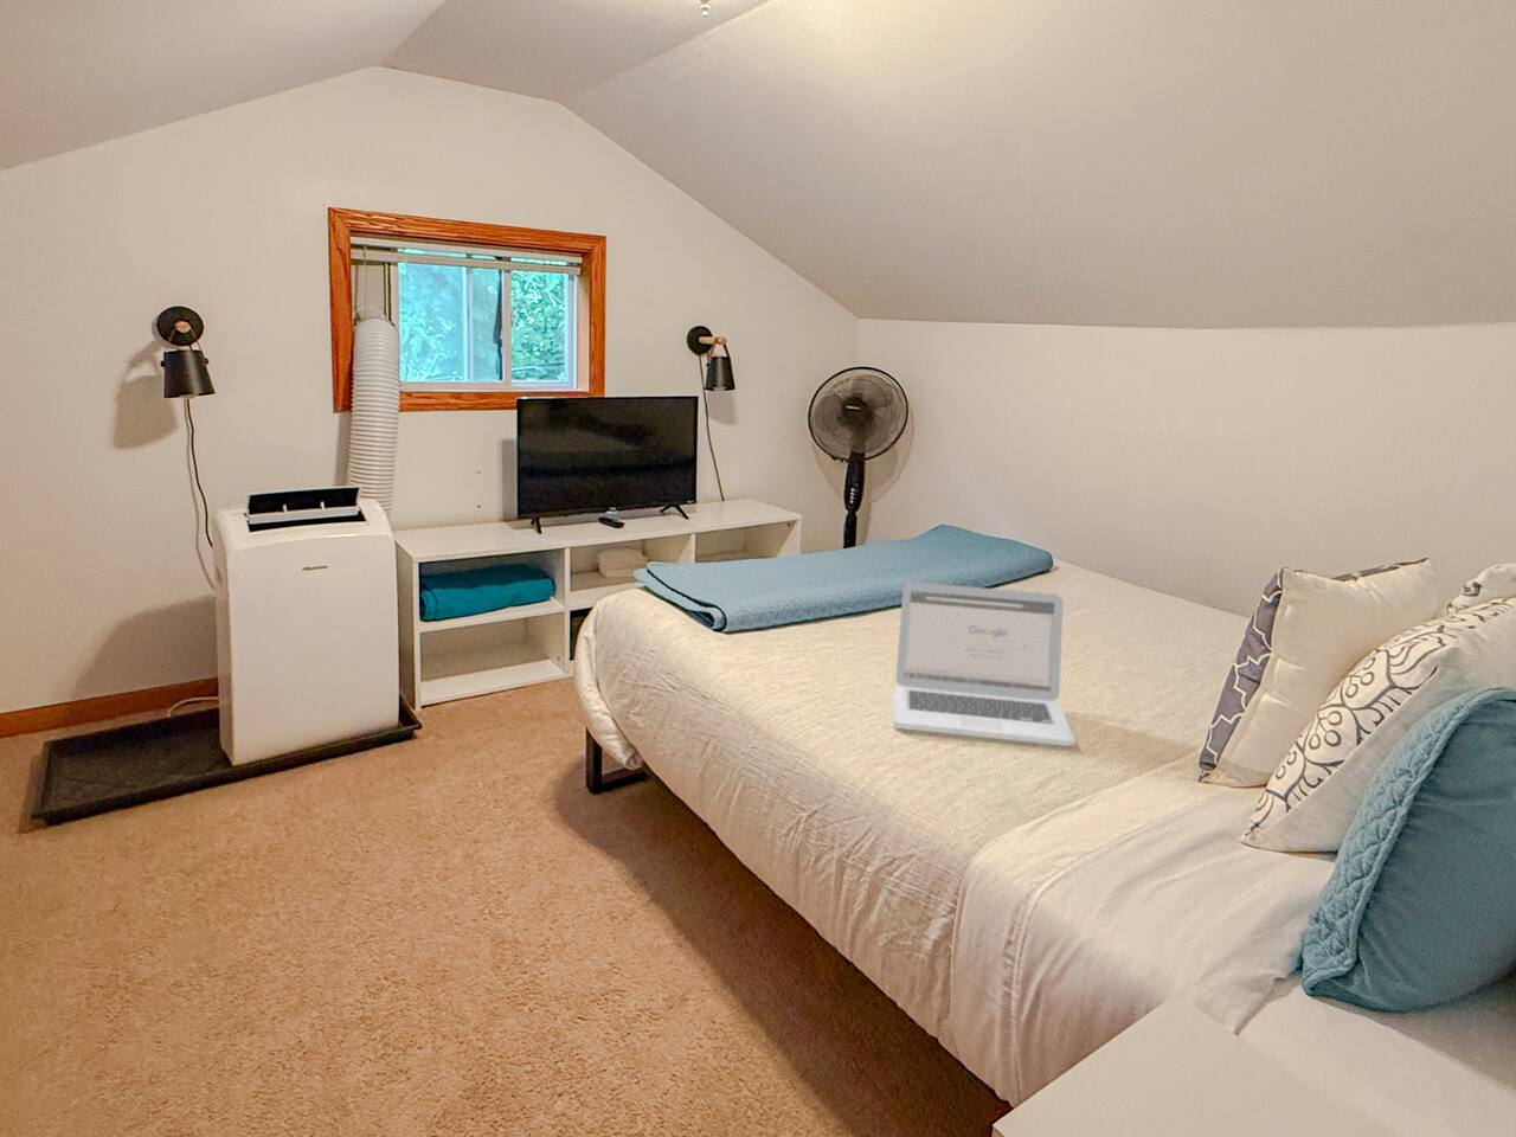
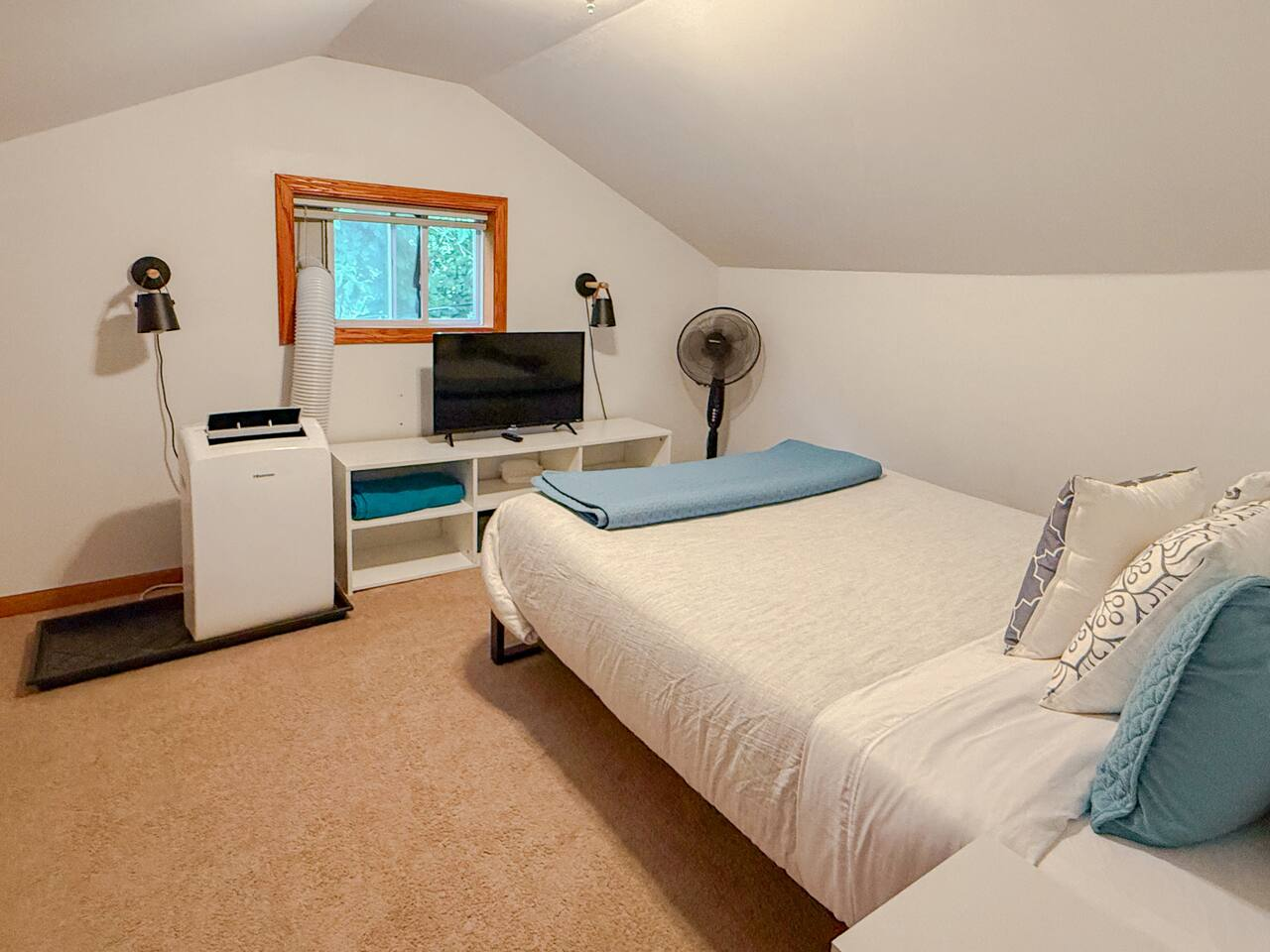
- laptop (982, 657)
